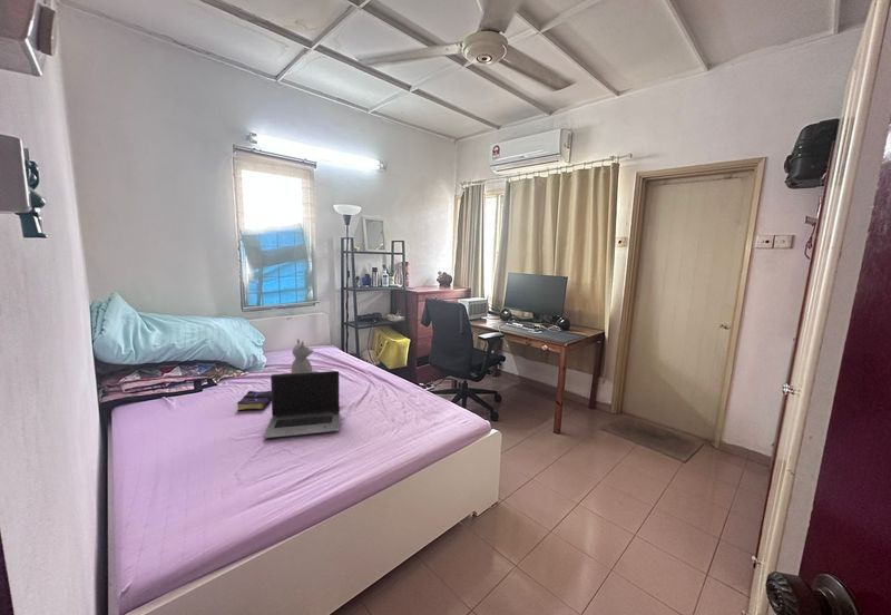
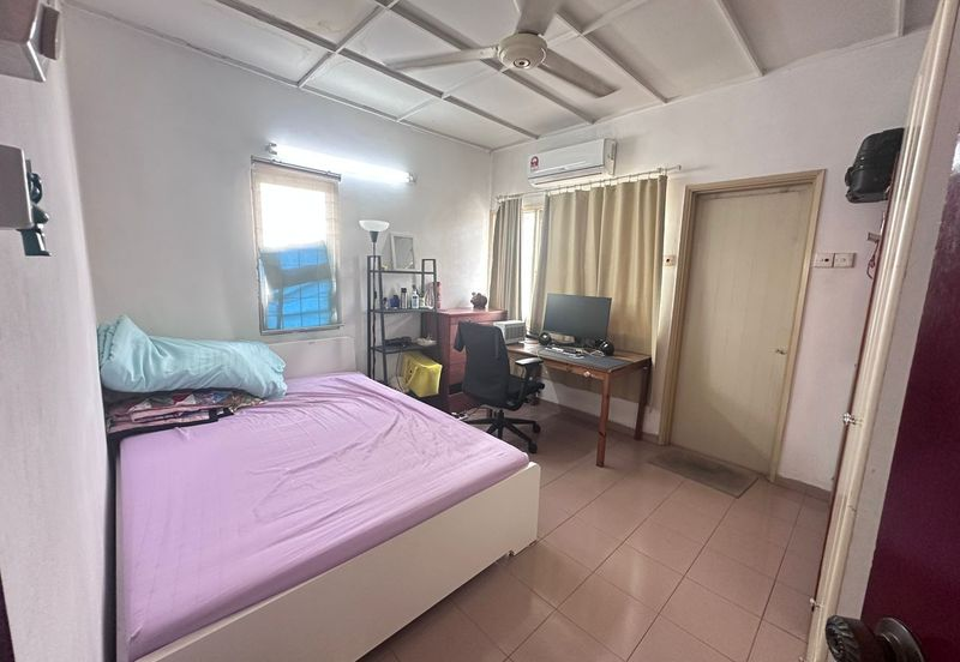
- book (256, 400)
- teddy bear (307, 360)
- laptop computer (304, 402)
